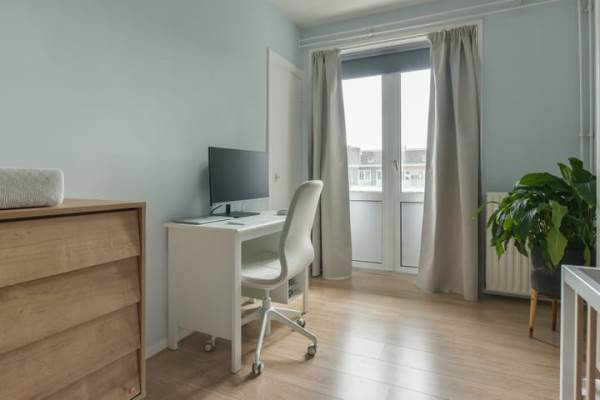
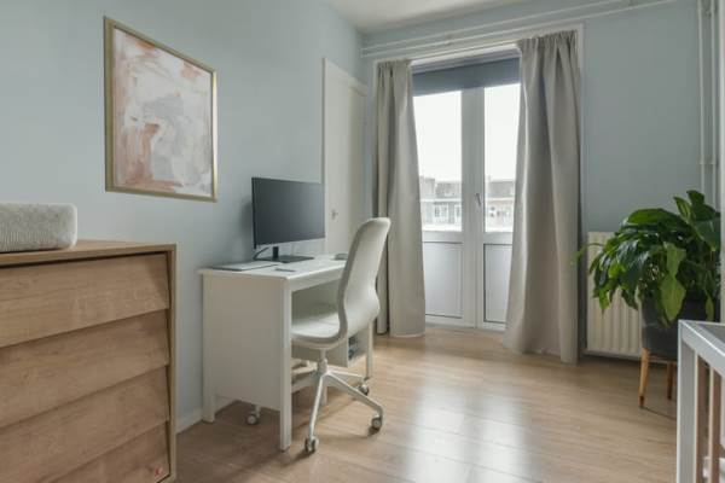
+ wall art (168, 122)
